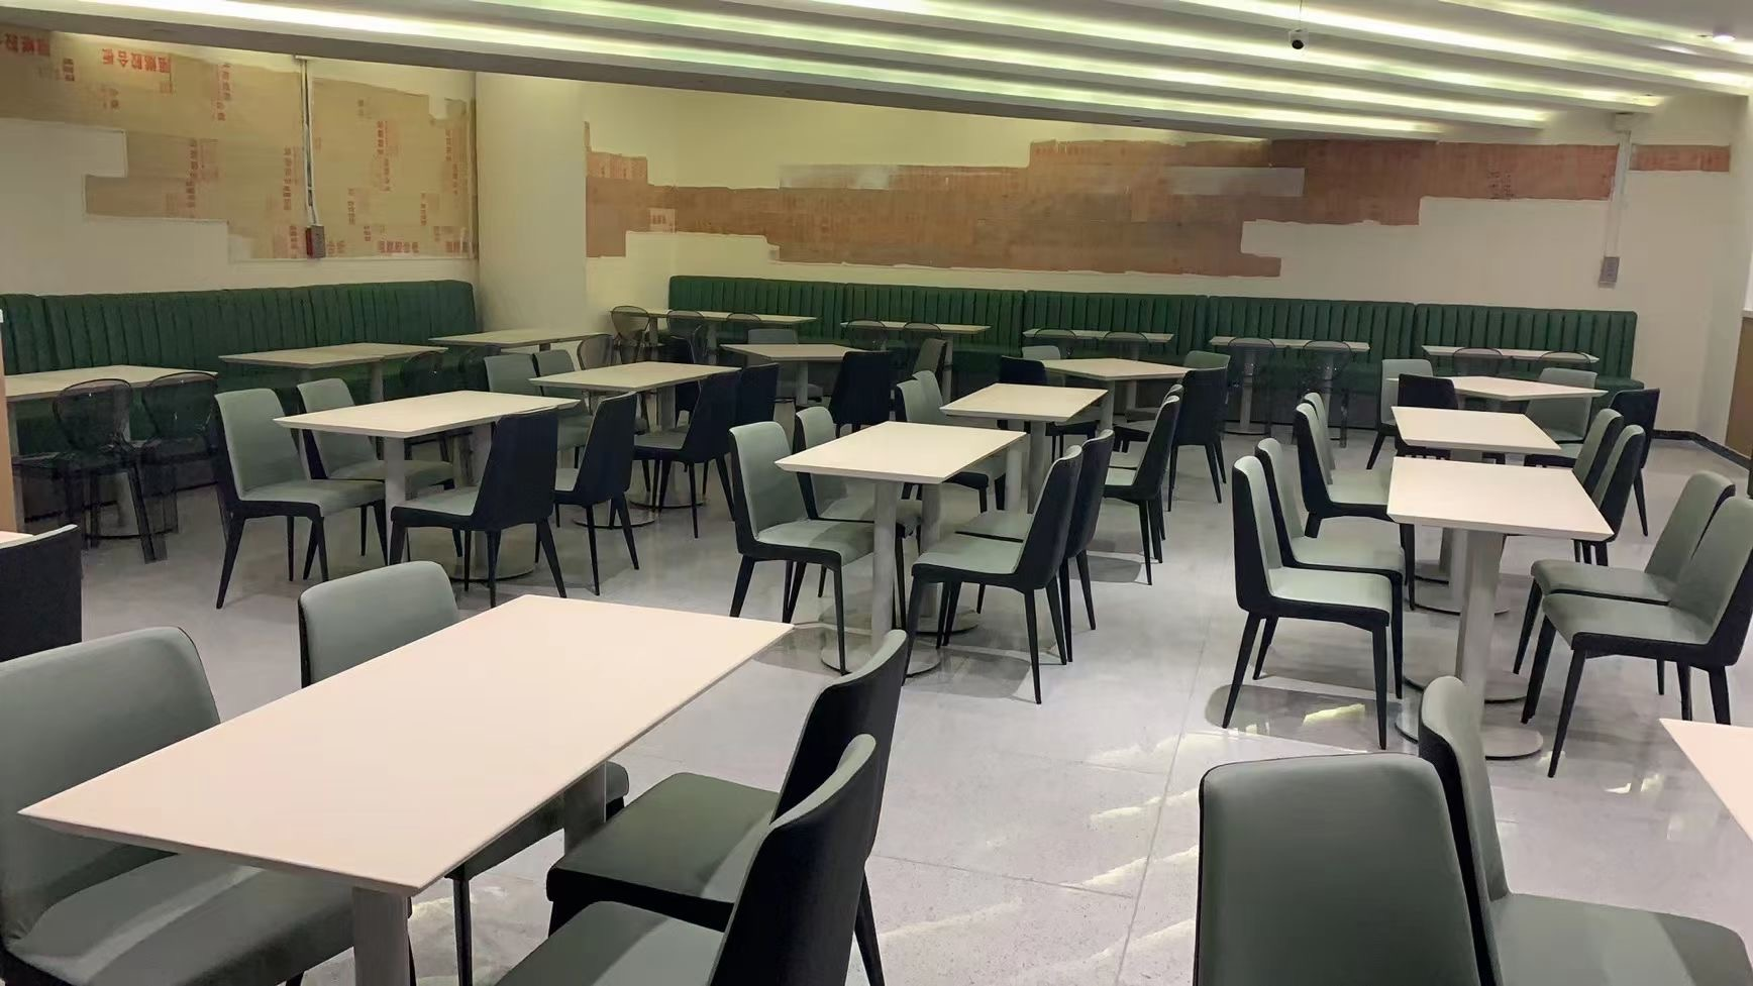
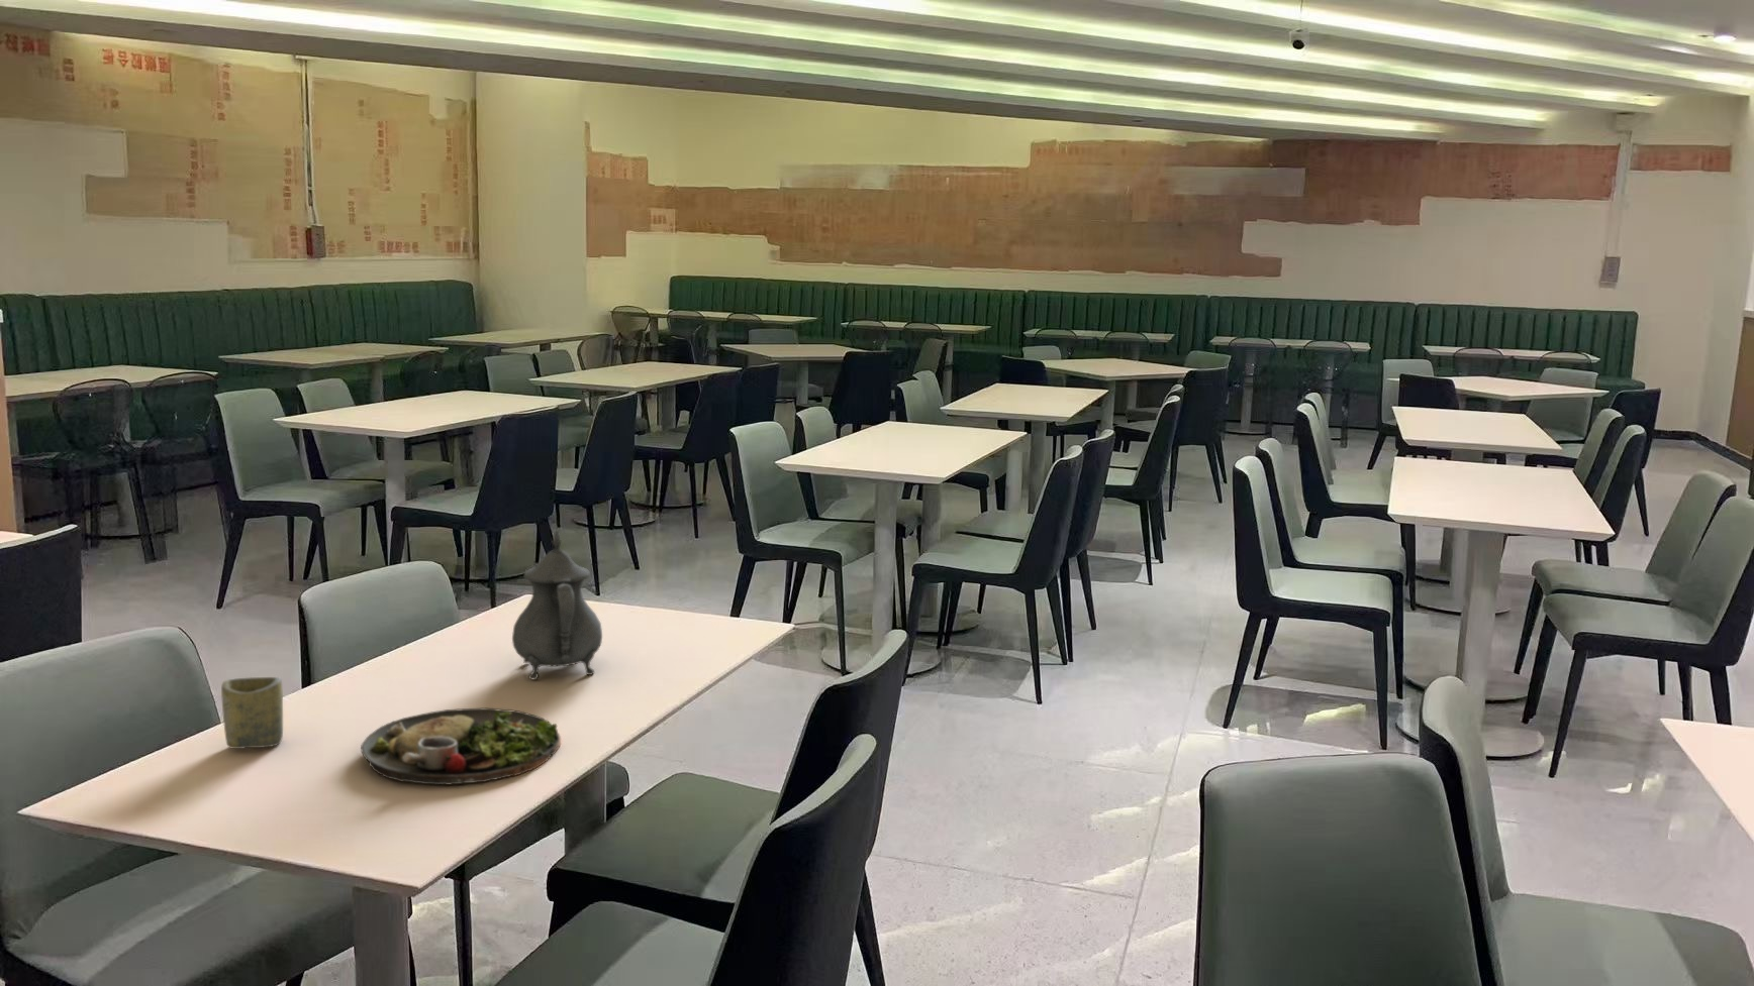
+ teapot (557, 600)
+ cup (253, 713)
+ dinner plate (463, 730)
